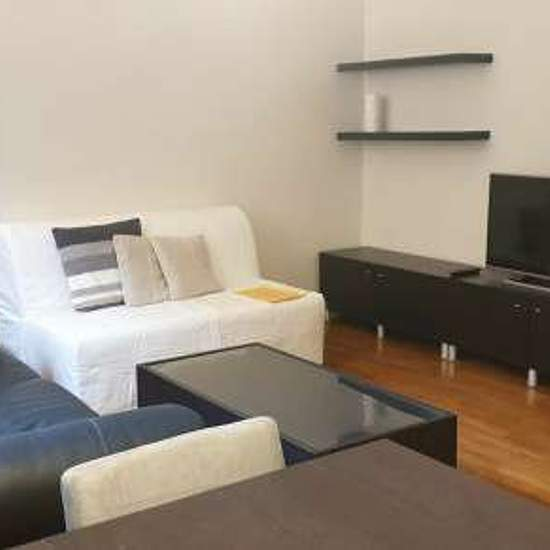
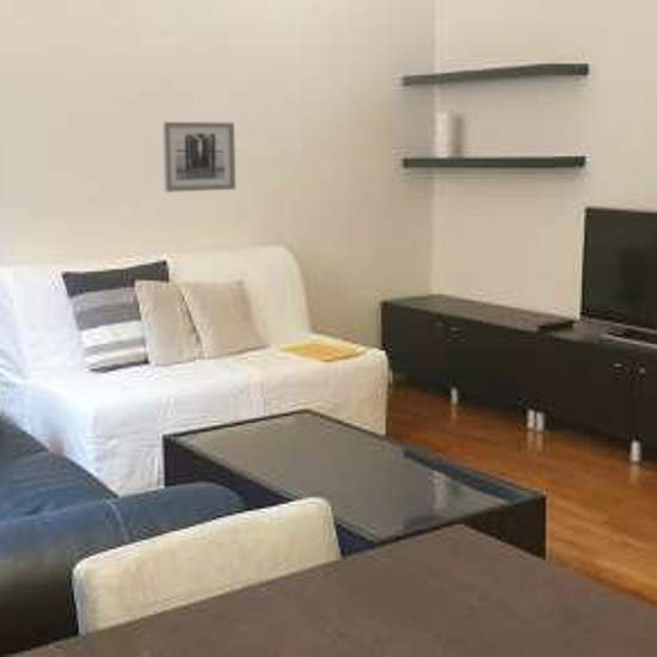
+ wall art (199, 156)
